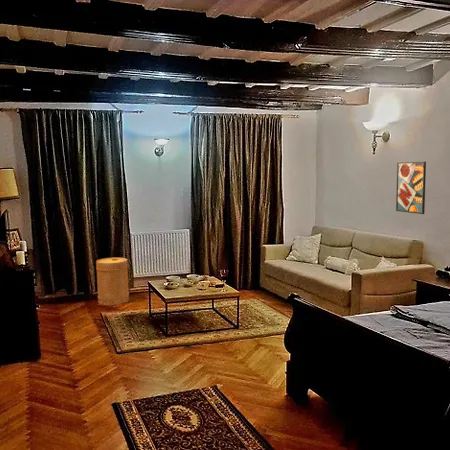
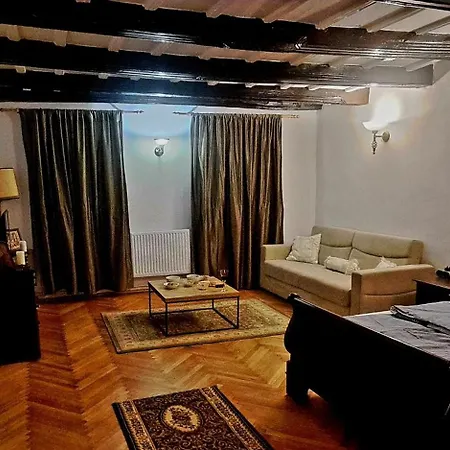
- basket (112, 280)
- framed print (410, 187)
